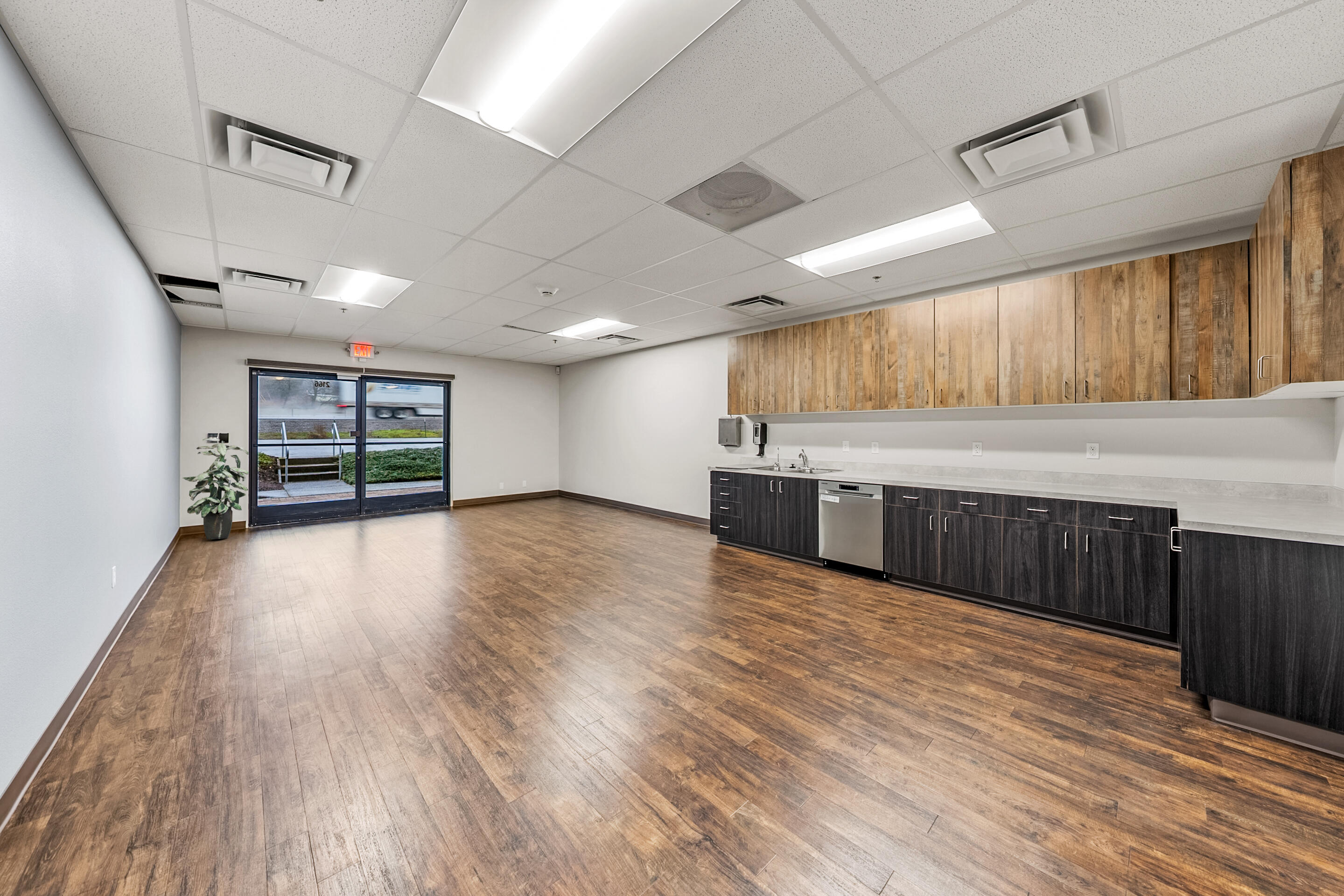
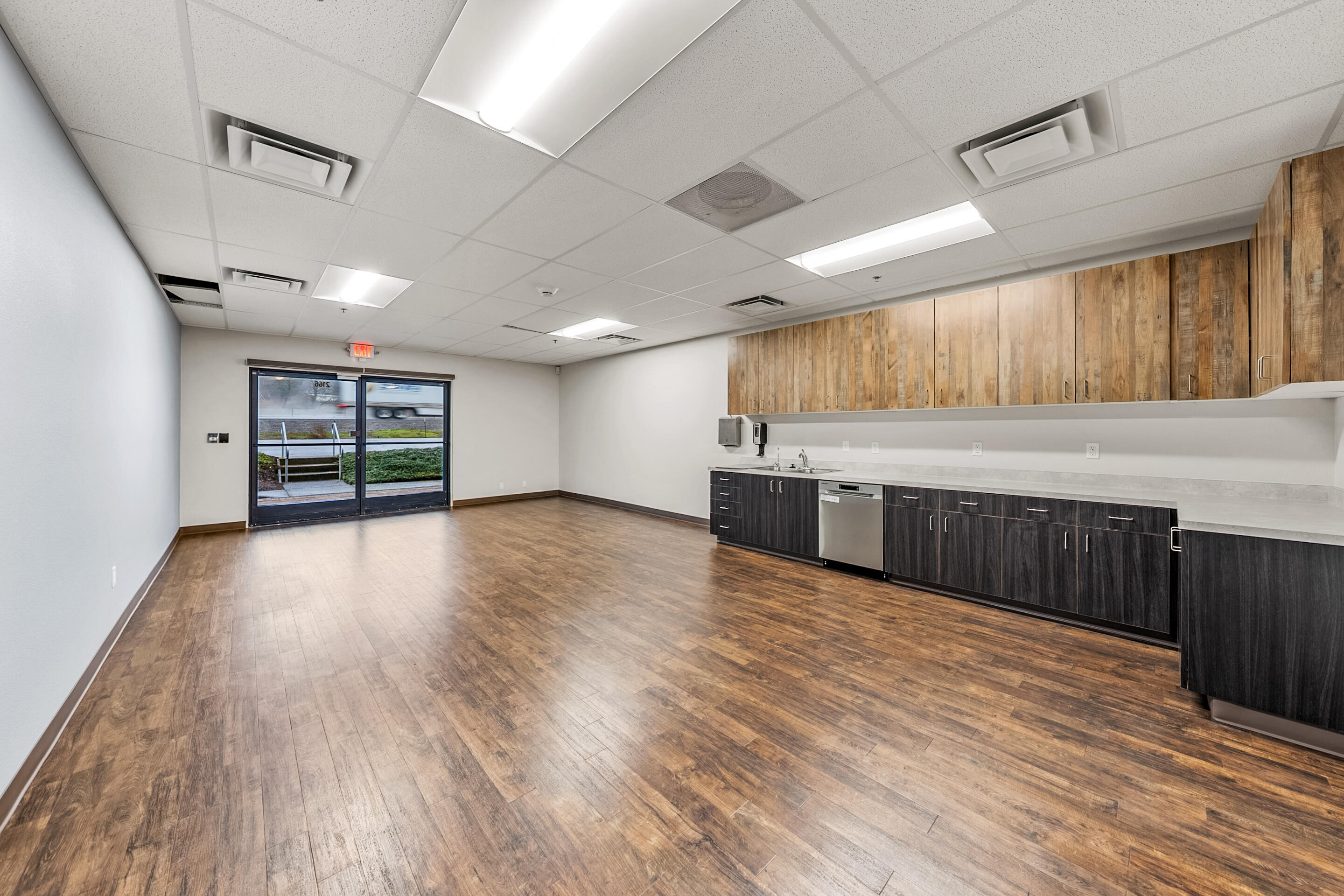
- indoor plant (217, 489)
